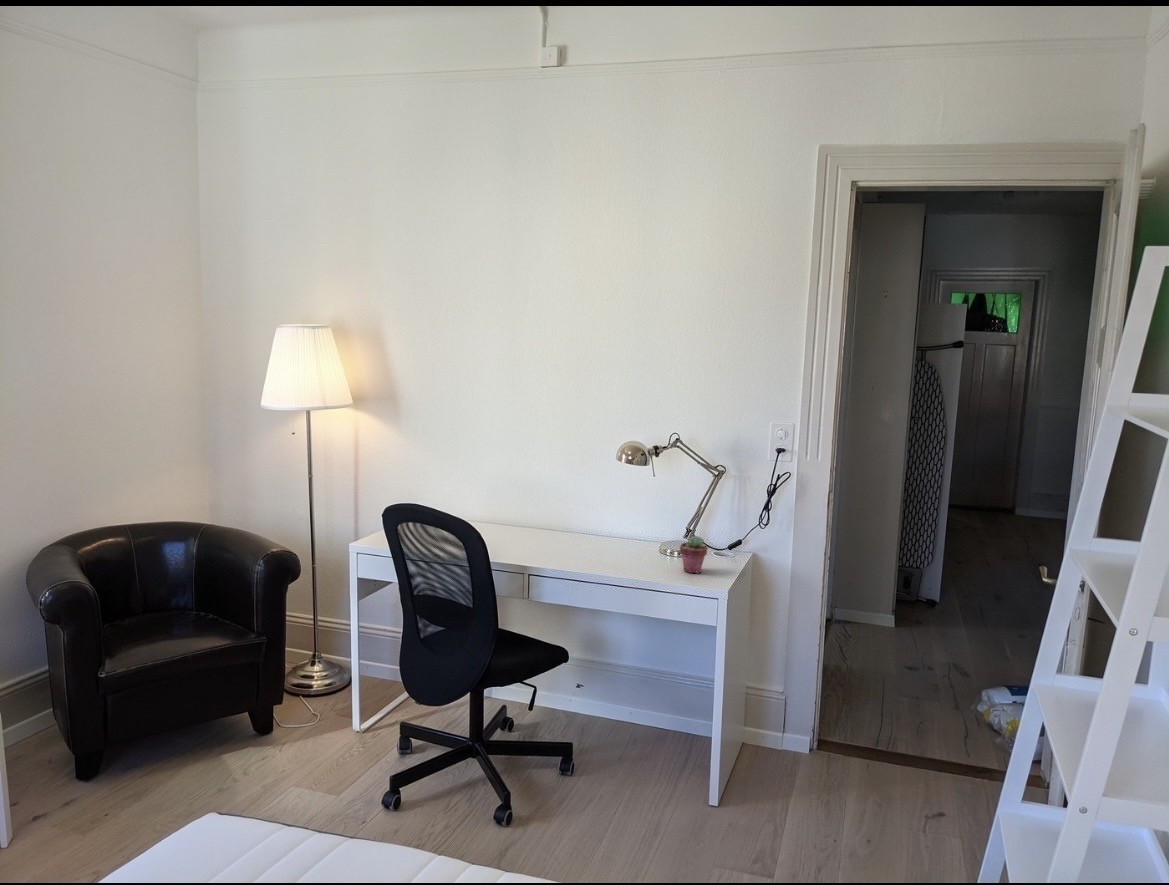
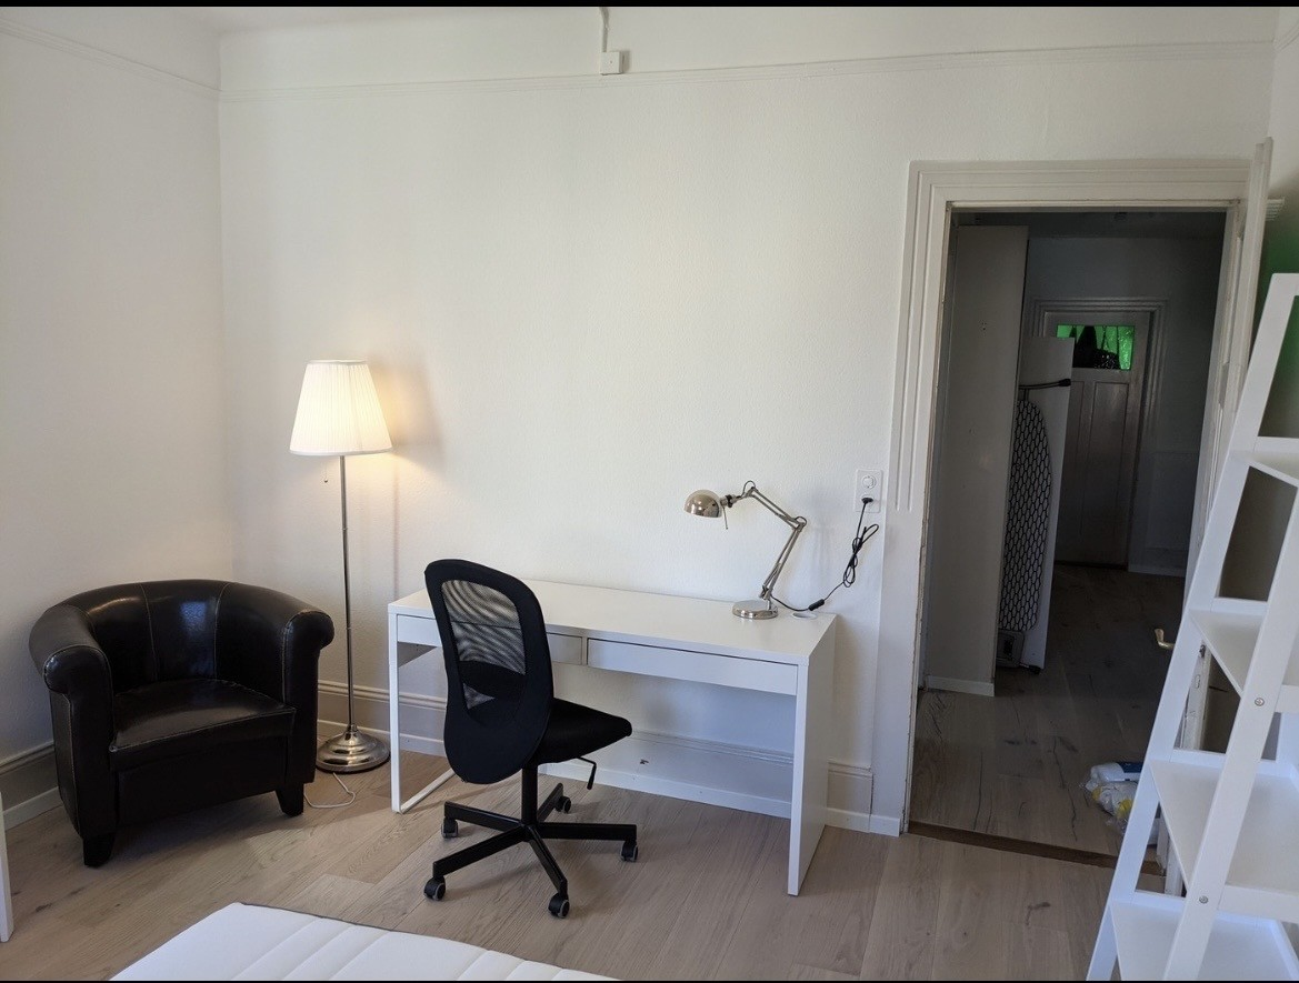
- potted succulent (693, 553)
